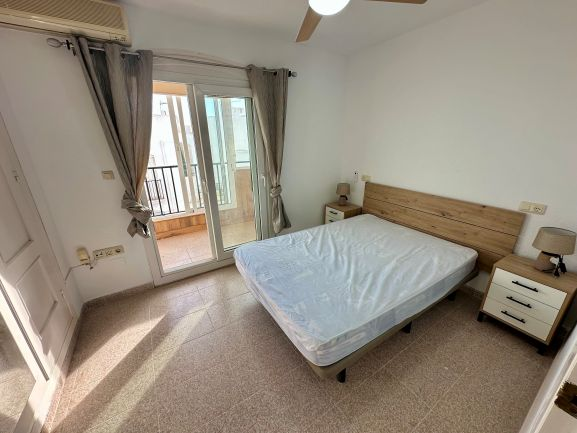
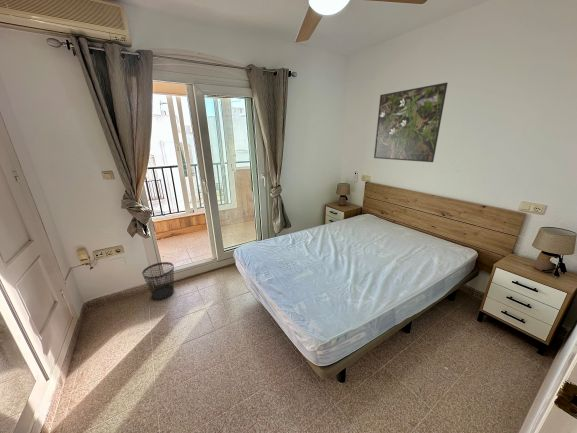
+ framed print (405, 126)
+ wastebasket (160, 280)
